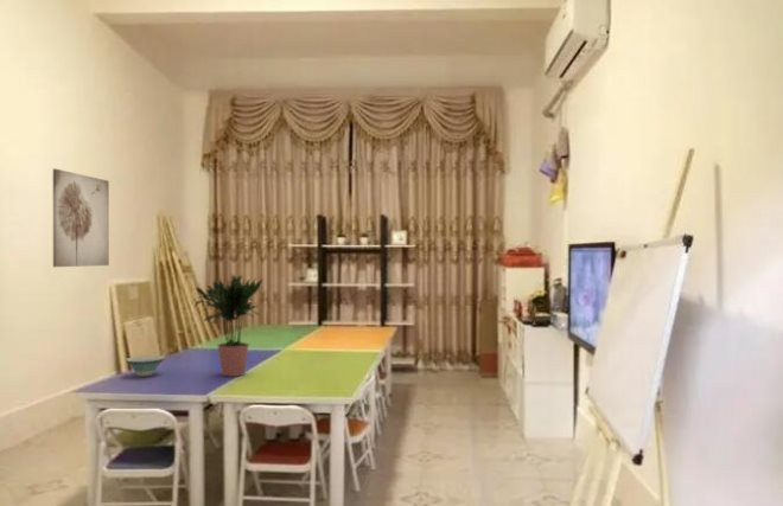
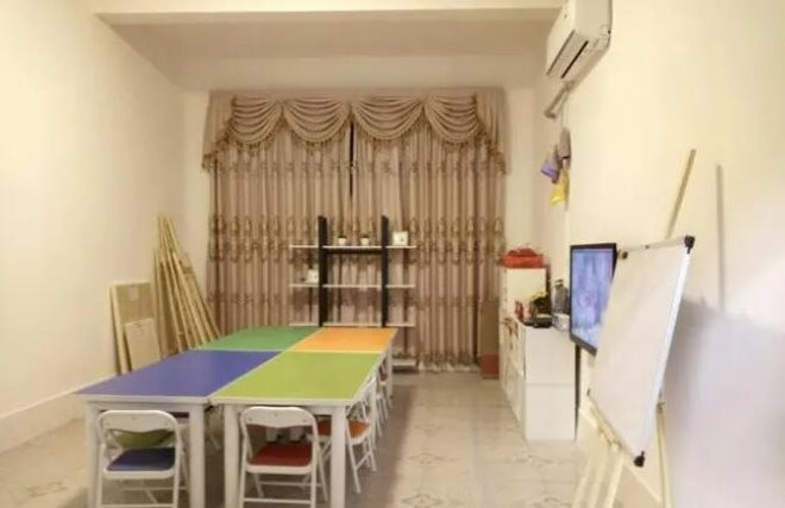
- potted plant (223, 324)
- bowl (145, 366)
- wall art (82, 220)
